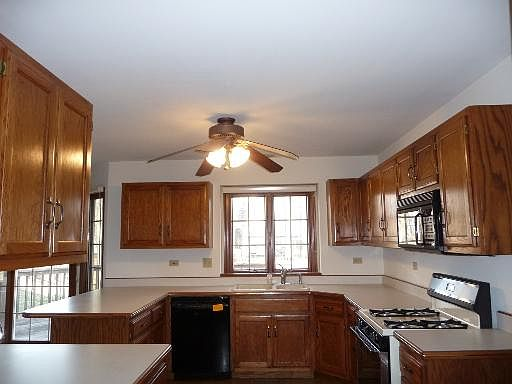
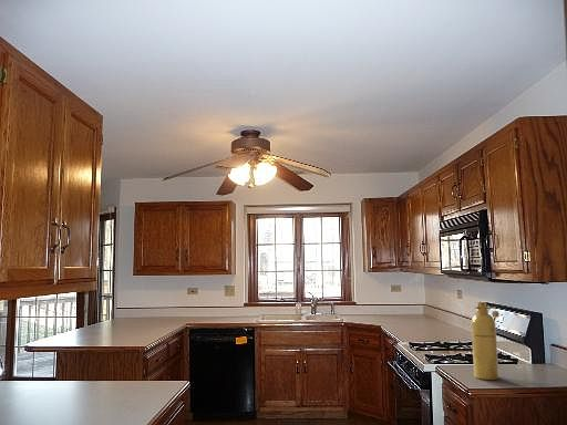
+ spray bottle (486, 339)
